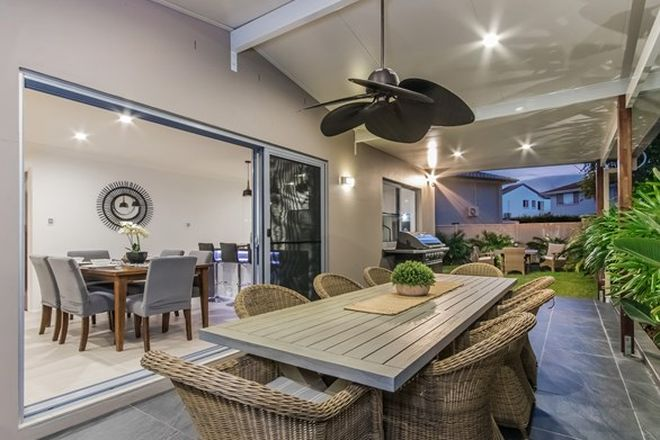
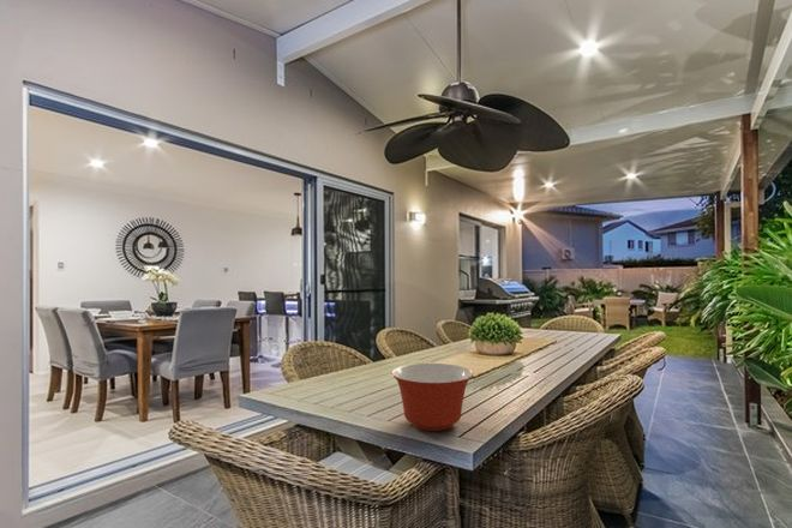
+ mixing bowl (432, 397)
